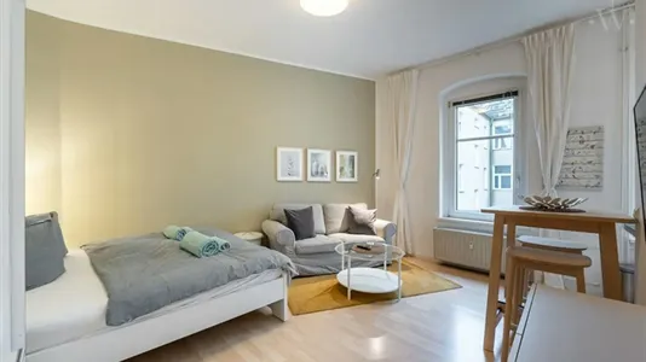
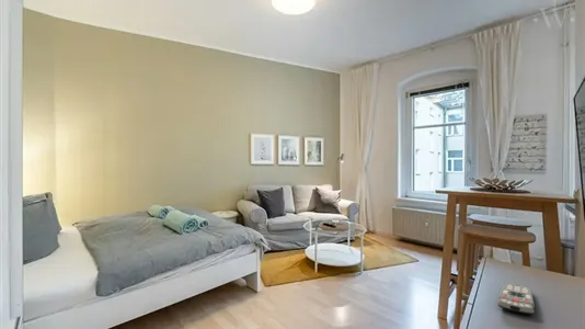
+ remote control (516, 297)
